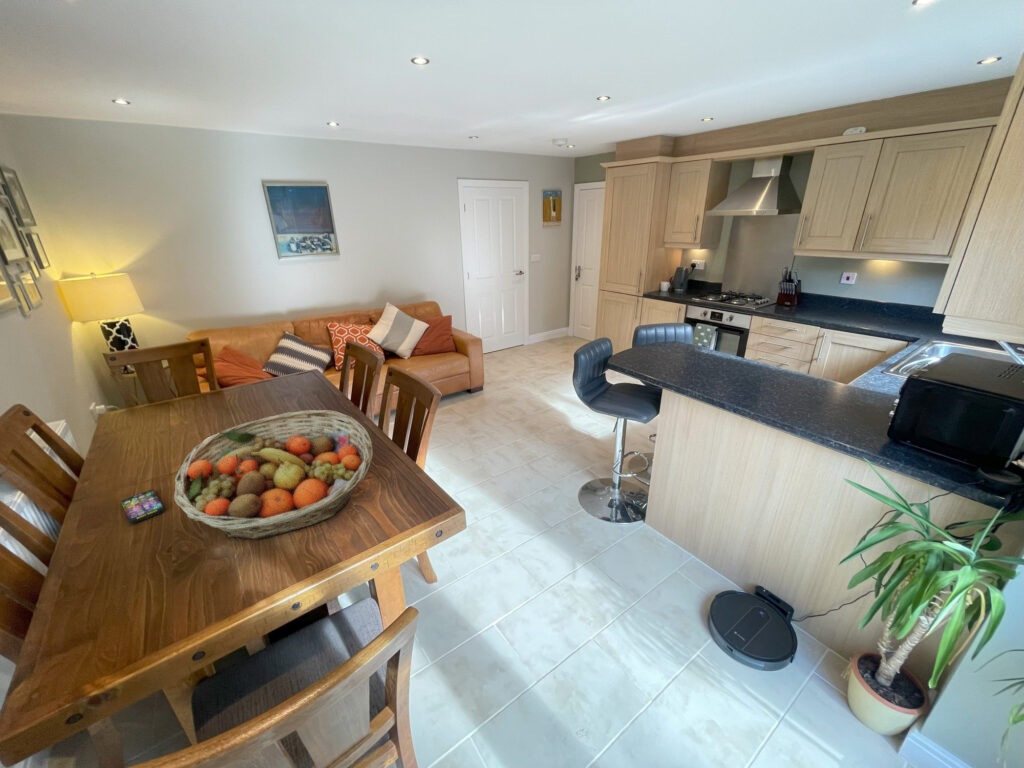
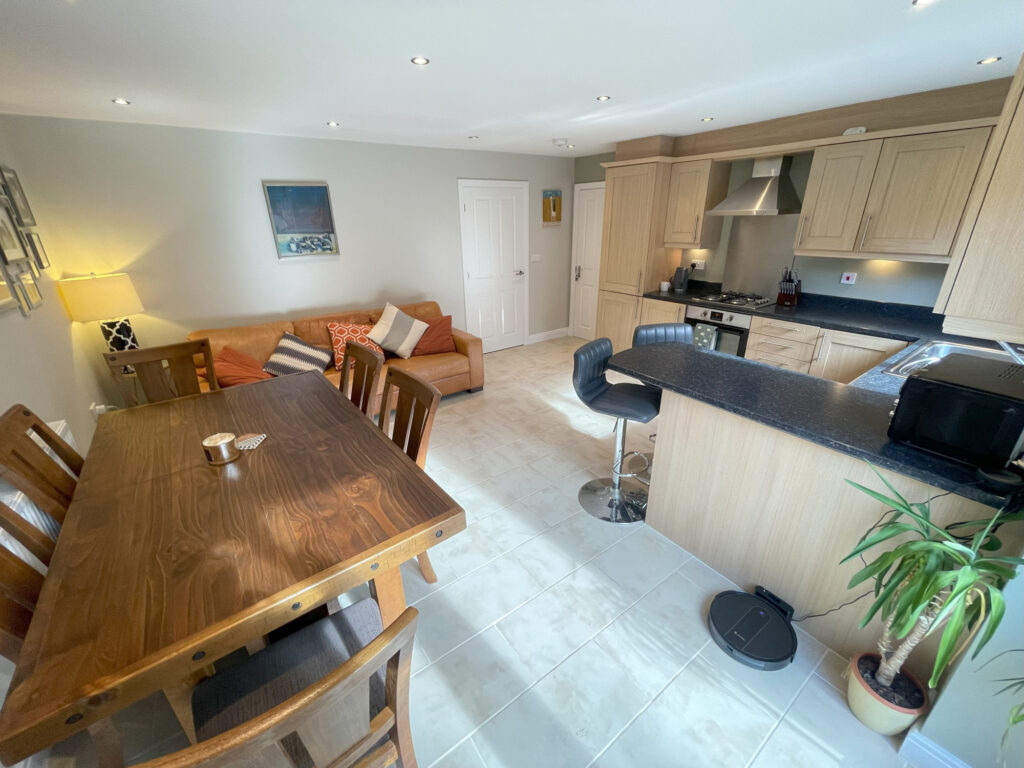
- fruit basket (284, 471)
- smartphone (142, 505)
